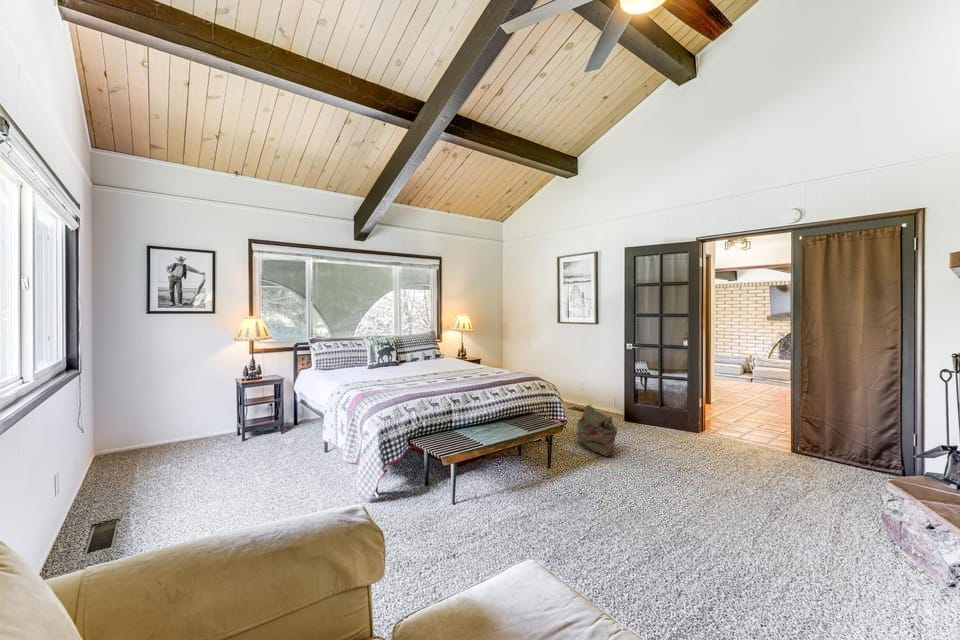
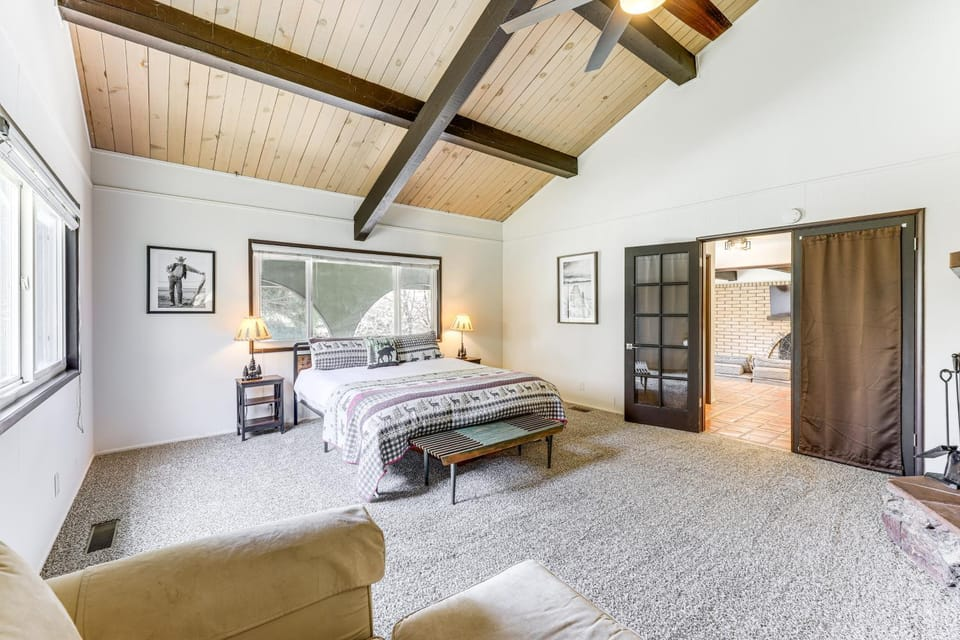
- bag (596, 428)
